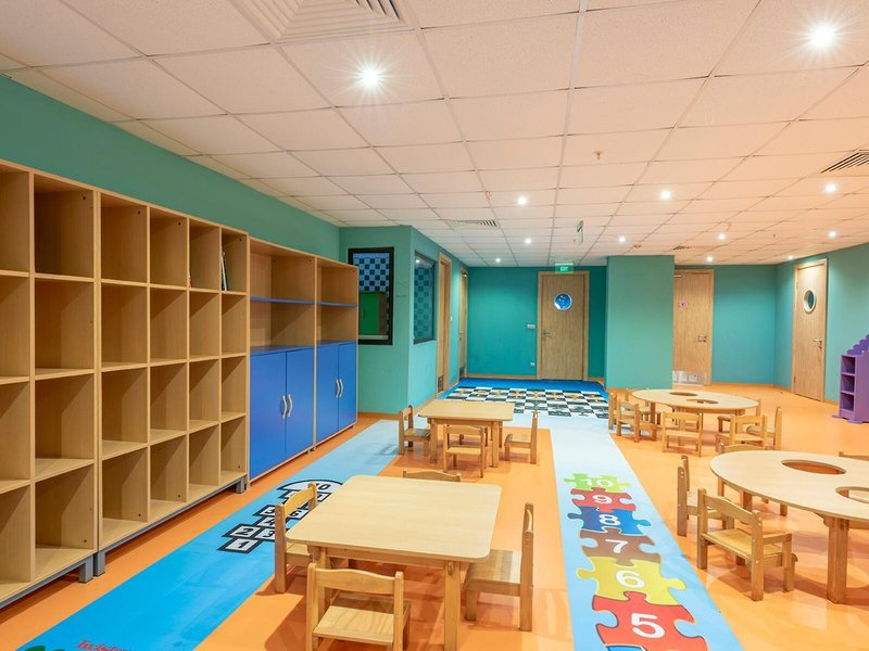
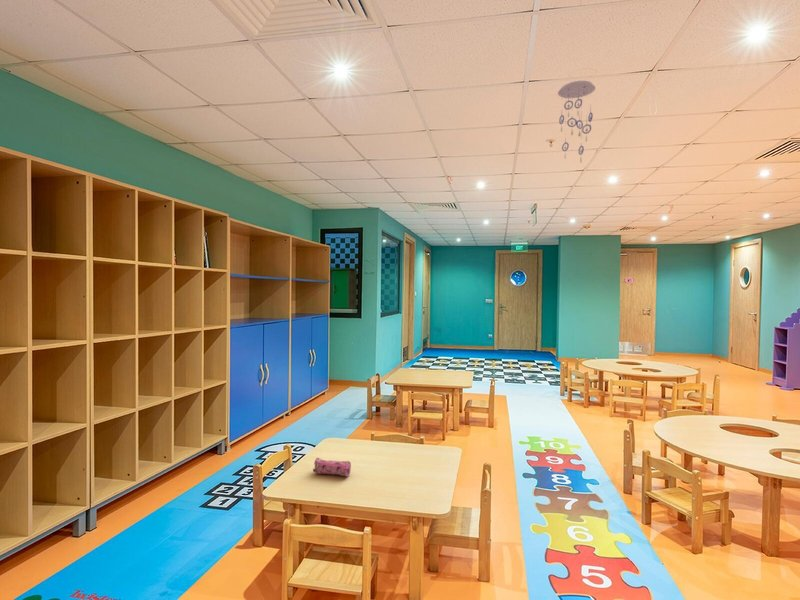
+ ceiling mobile (575, 124)
+ pencil case (332, 467)
